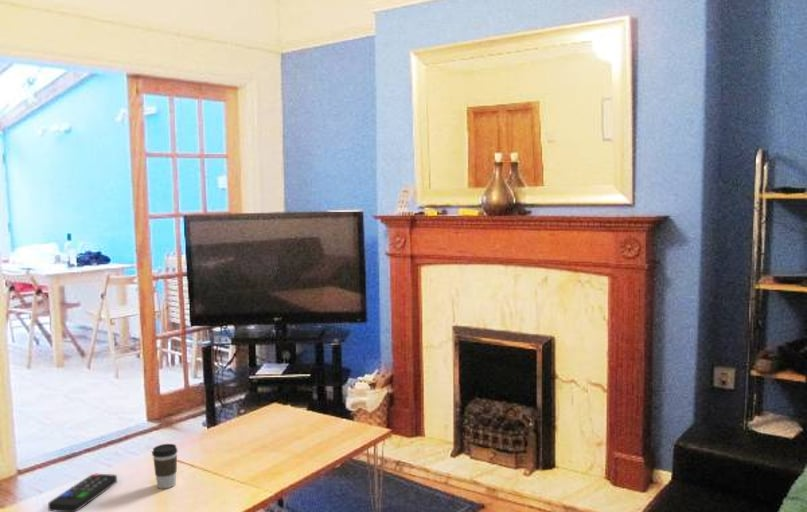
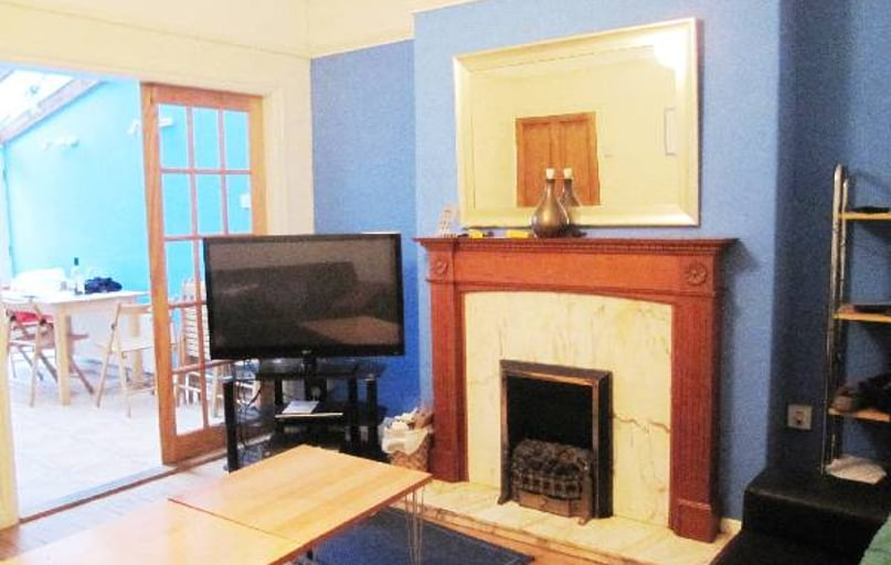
- remote control (84, 491)
- coffee cup (165, 466)
